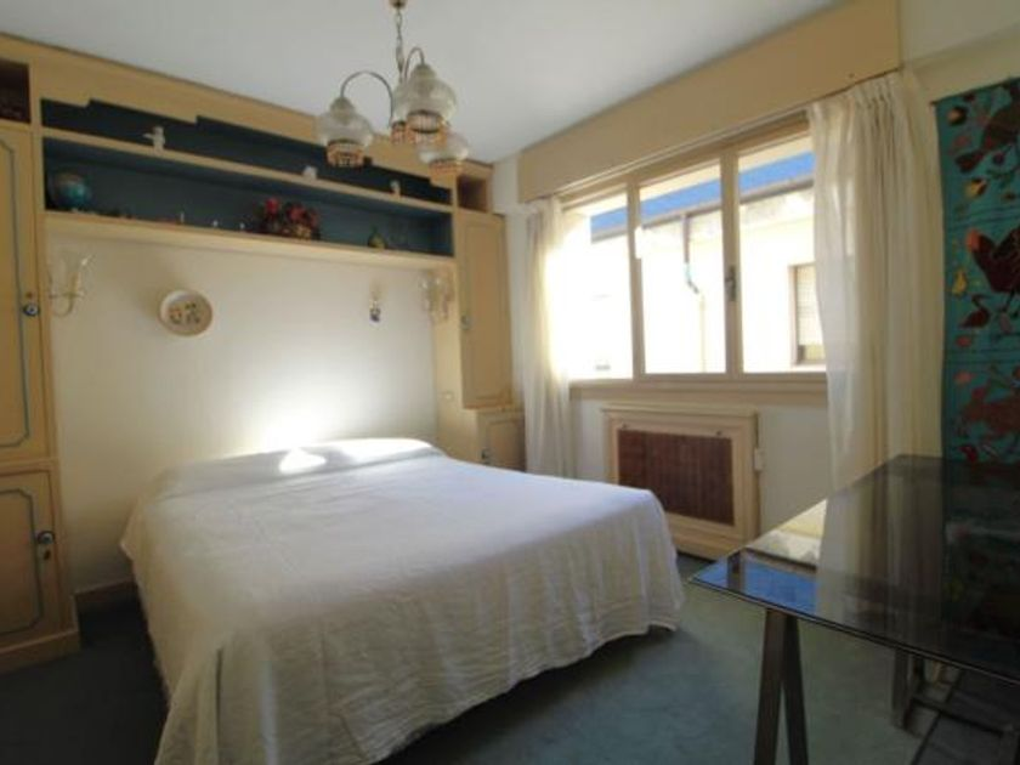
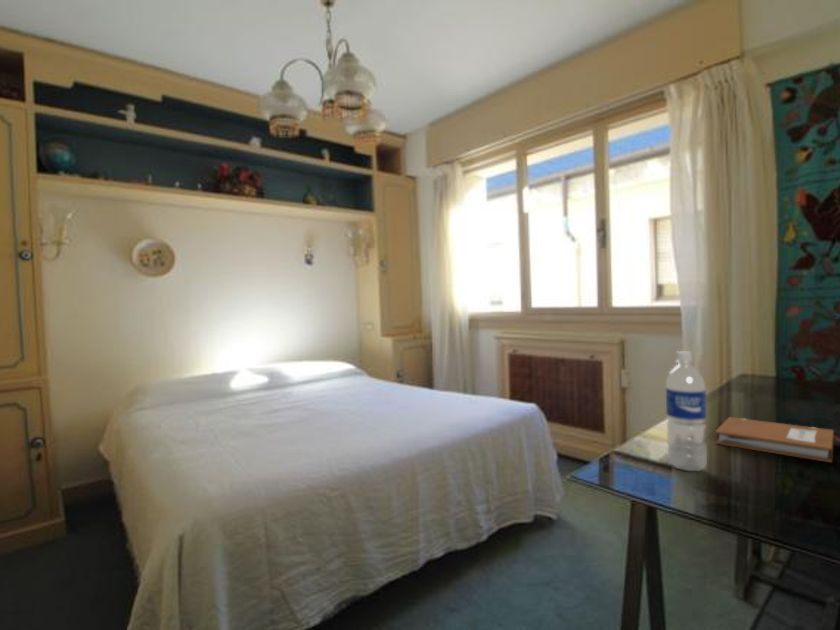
+ water bottle (685, 409)
+ notebook (777, 436)
